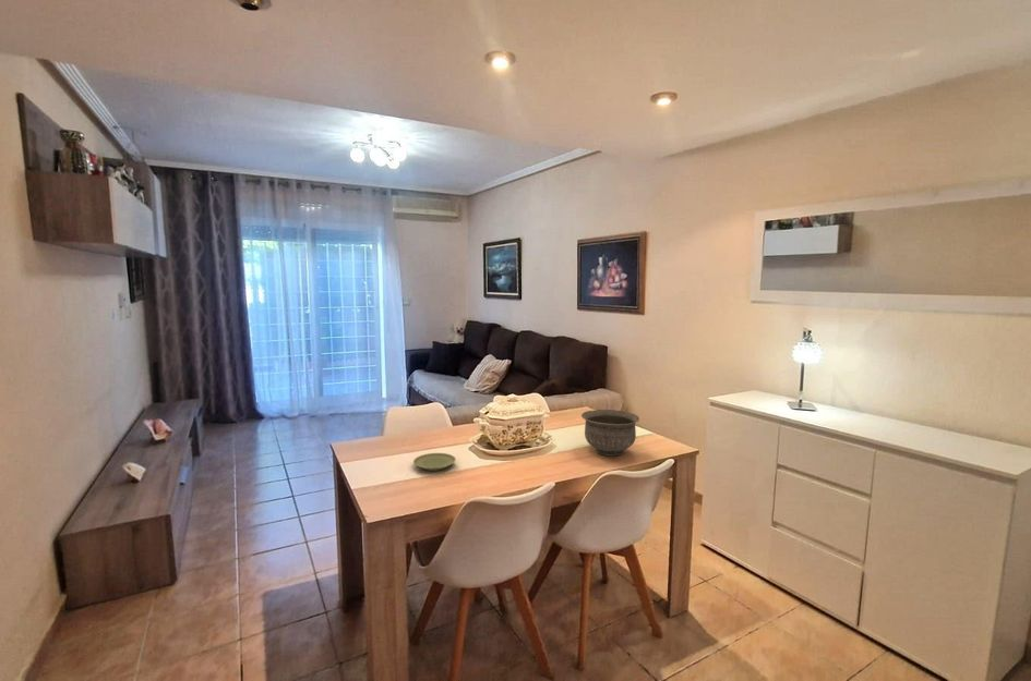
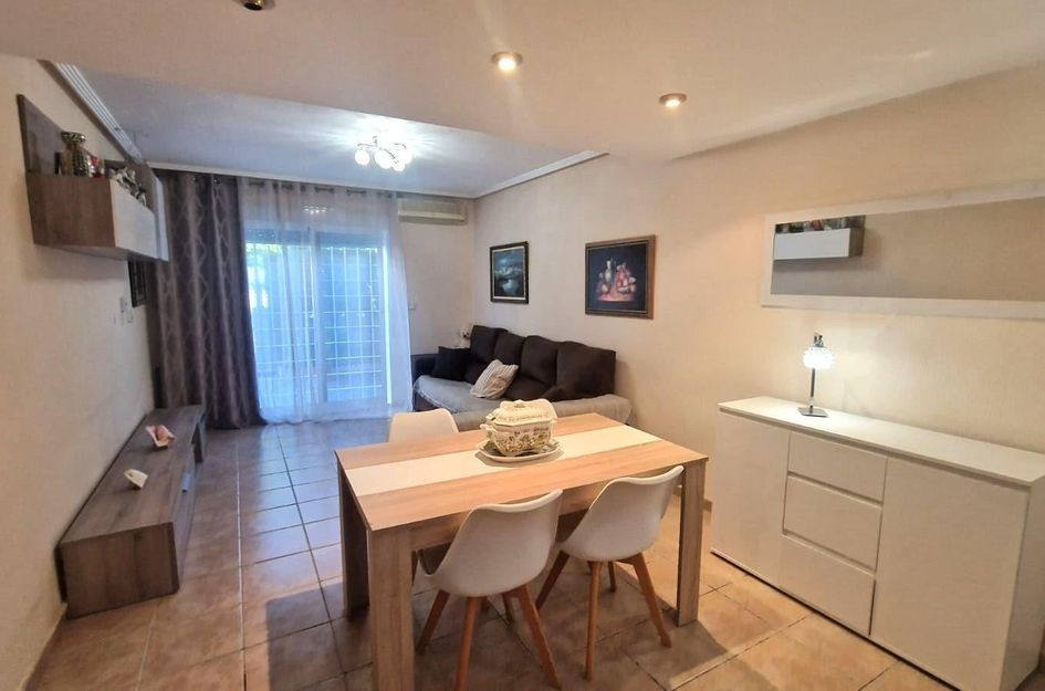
- bowl (609, 434)
- plate (434, 462)
